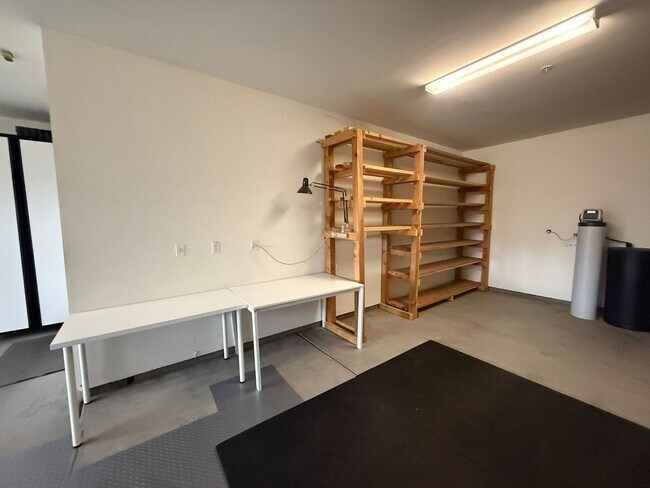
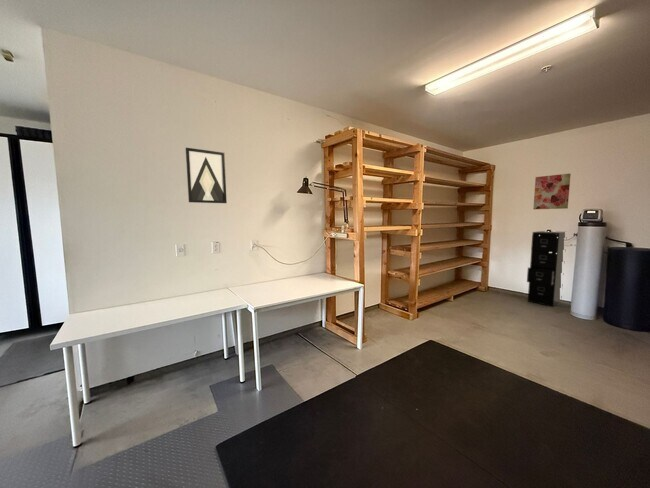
+ wall art (551, 192)
+ wall art (207, 176)
+ filing cabinet (545, 267)
